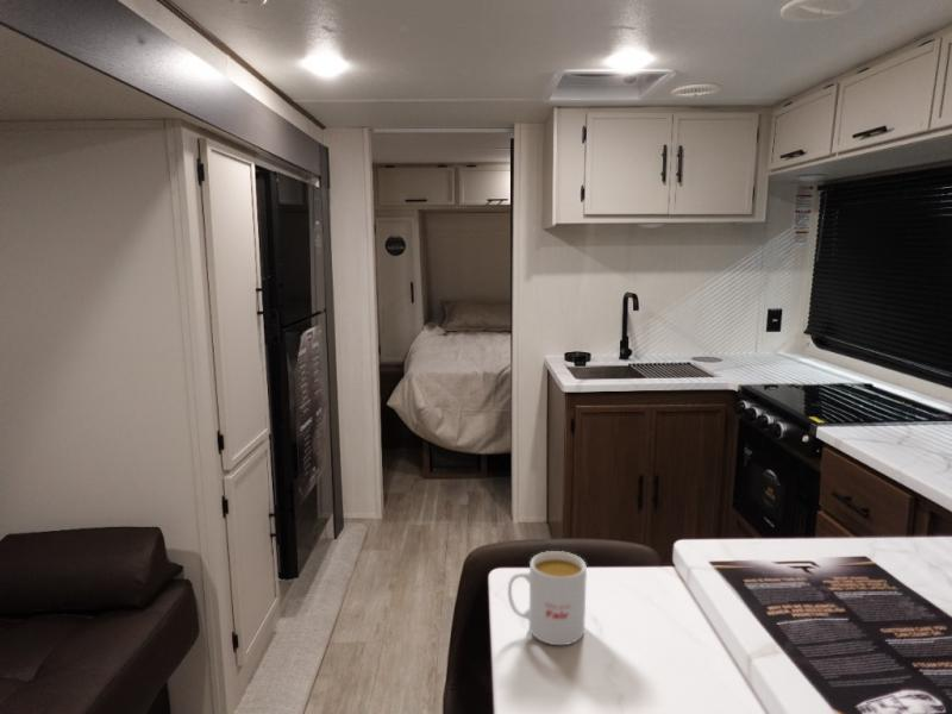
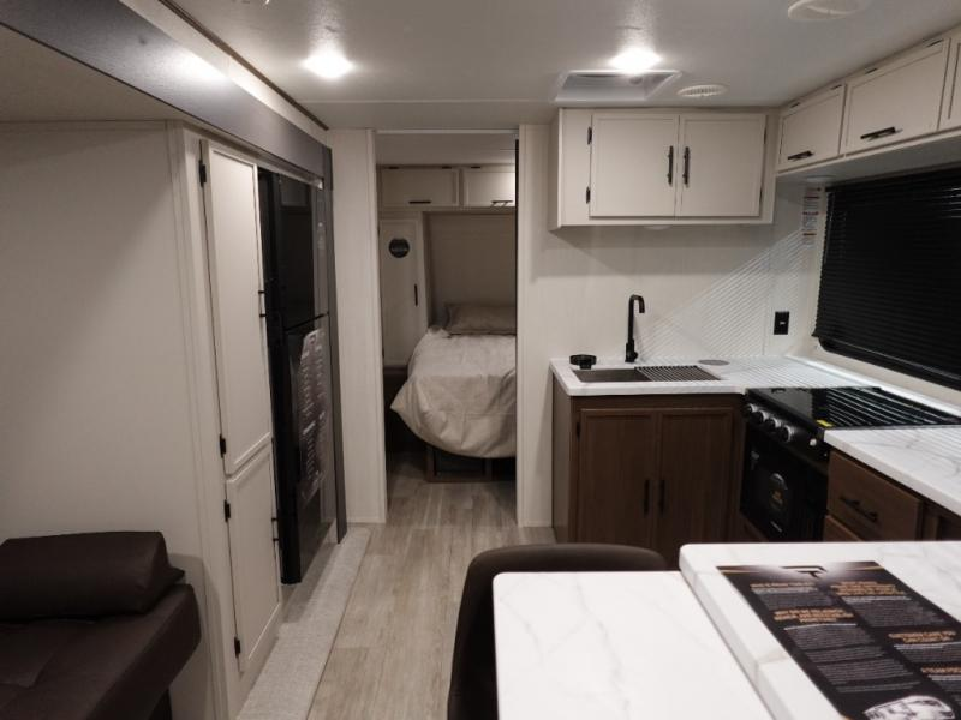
- mug (546, 596)
